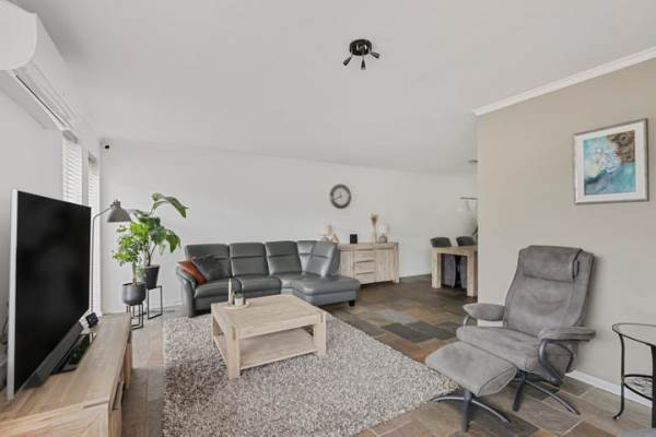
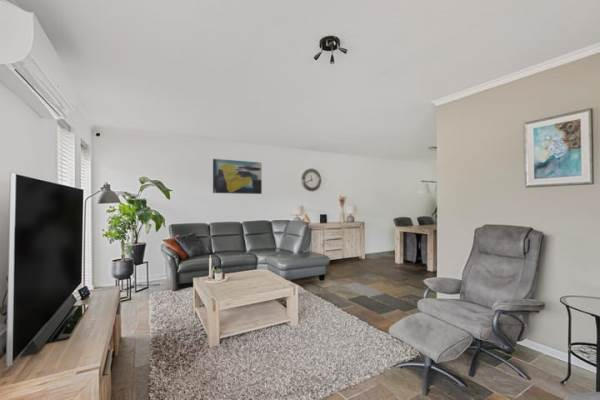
+ wall art (238, 177)
